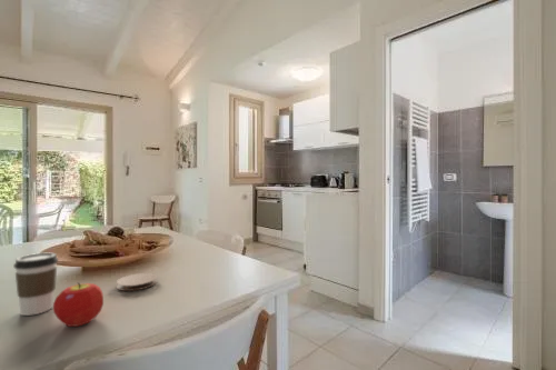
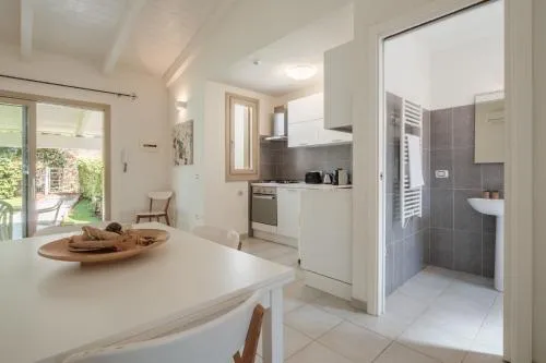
- coffee cup (37, 282)
- fruit (80, 301)
- coaster (137, 281)
